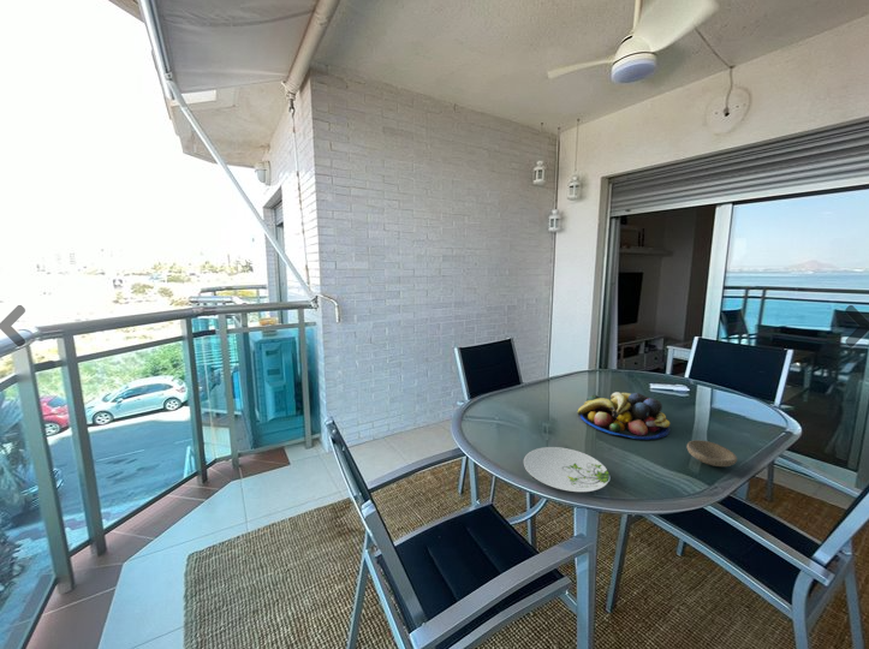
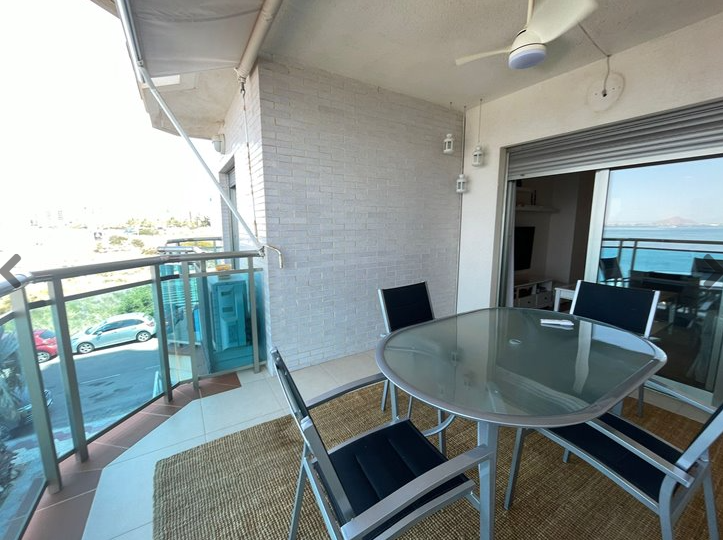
- plate (564, 471)
- bowl (710, 456)
- fruit bowl (623, 407)
